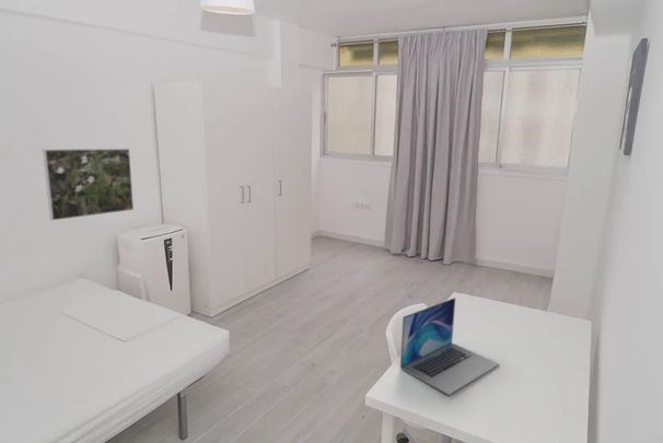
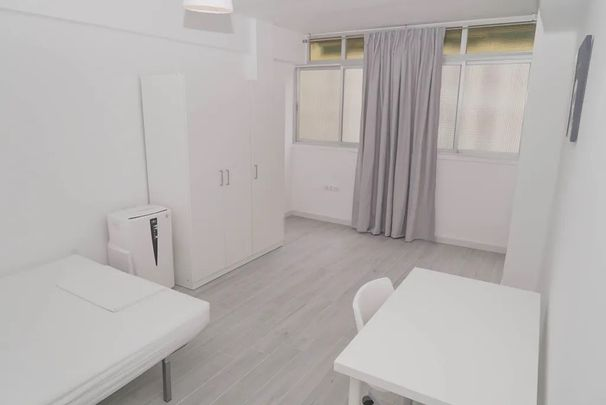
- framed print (92, 182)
- laptop (451, 341)
